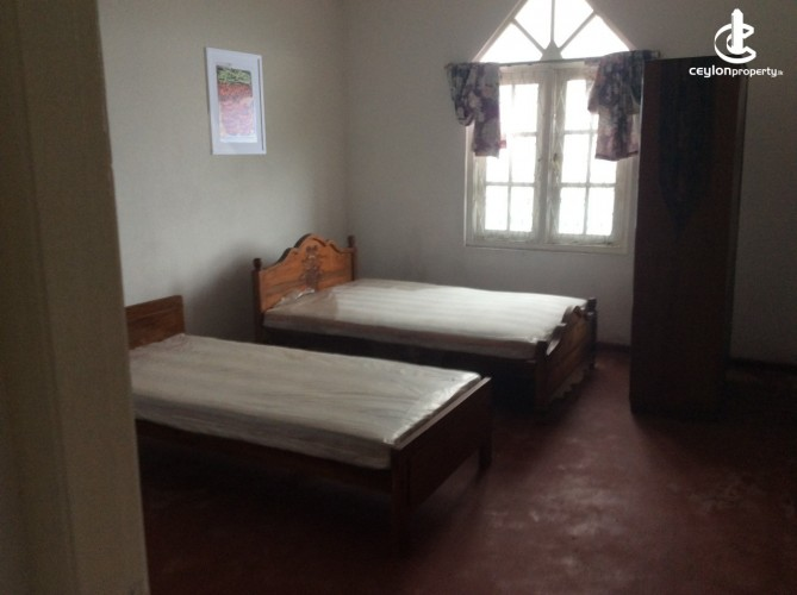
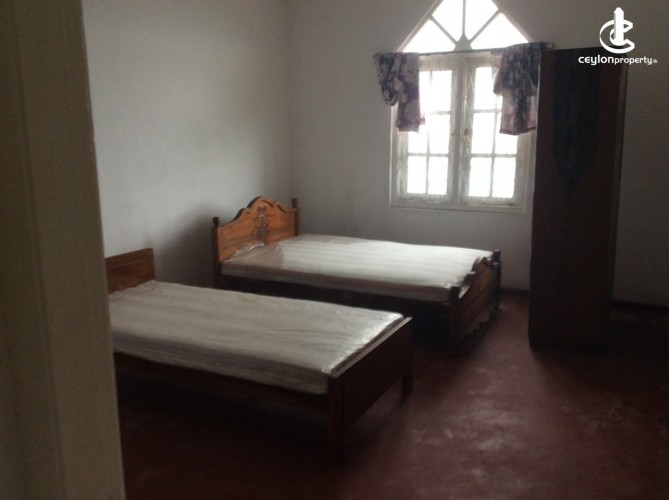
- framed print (236, 104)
